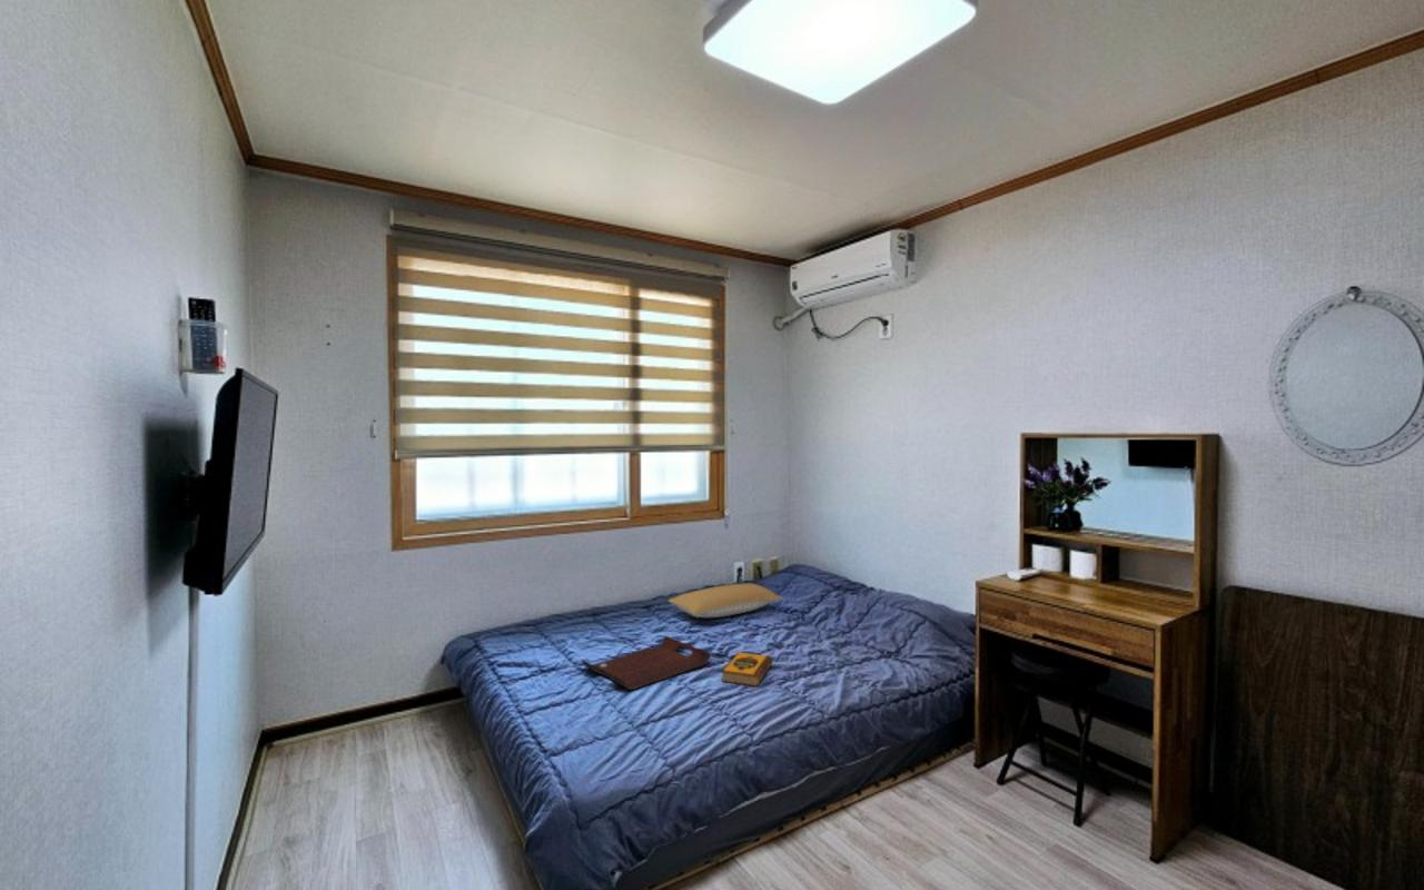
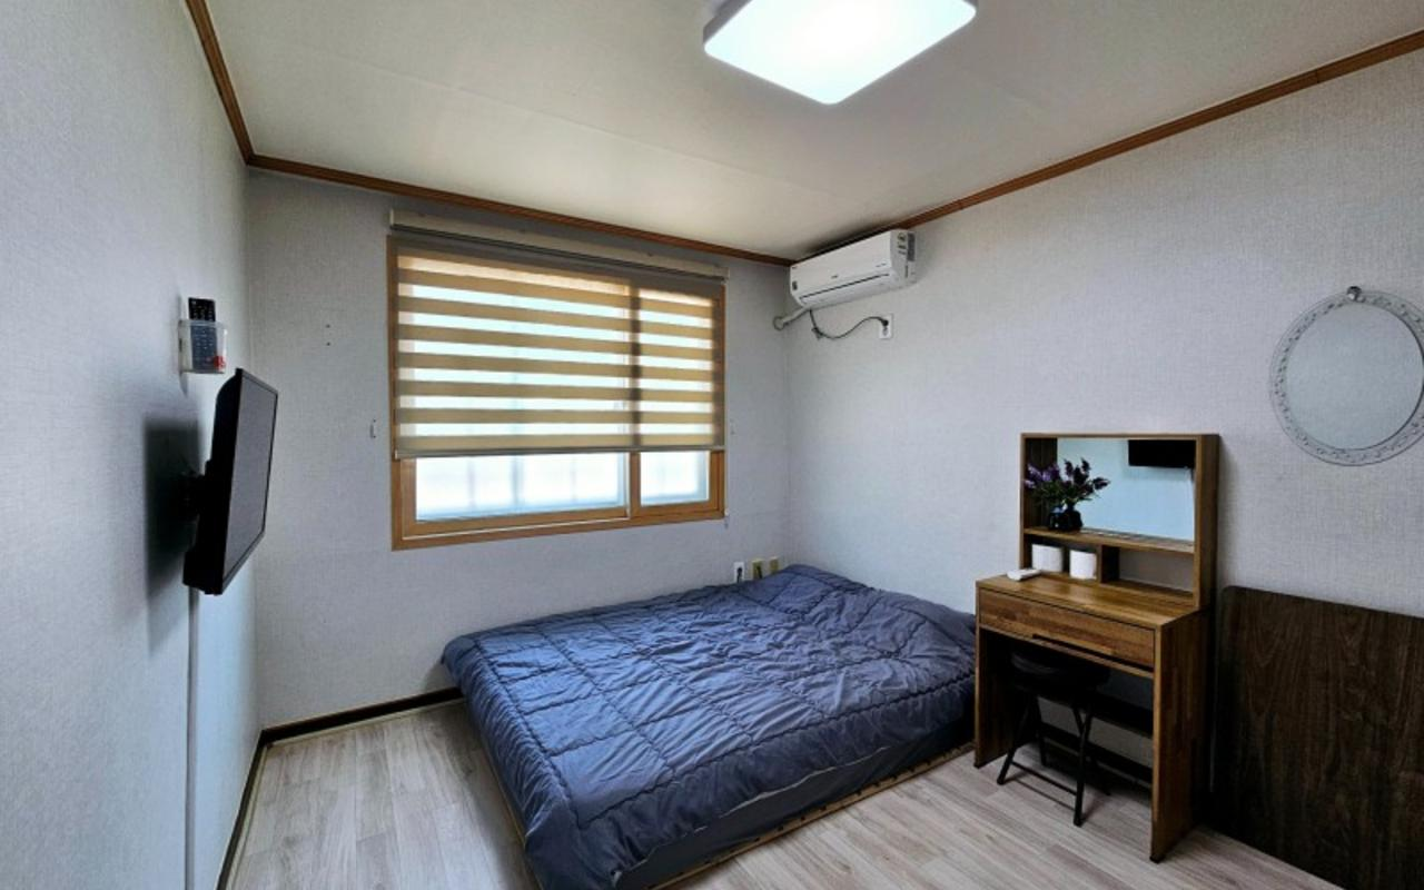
- pillow (725, 600)
- hardback book (748, 669)
- serving tray (646, 661)
